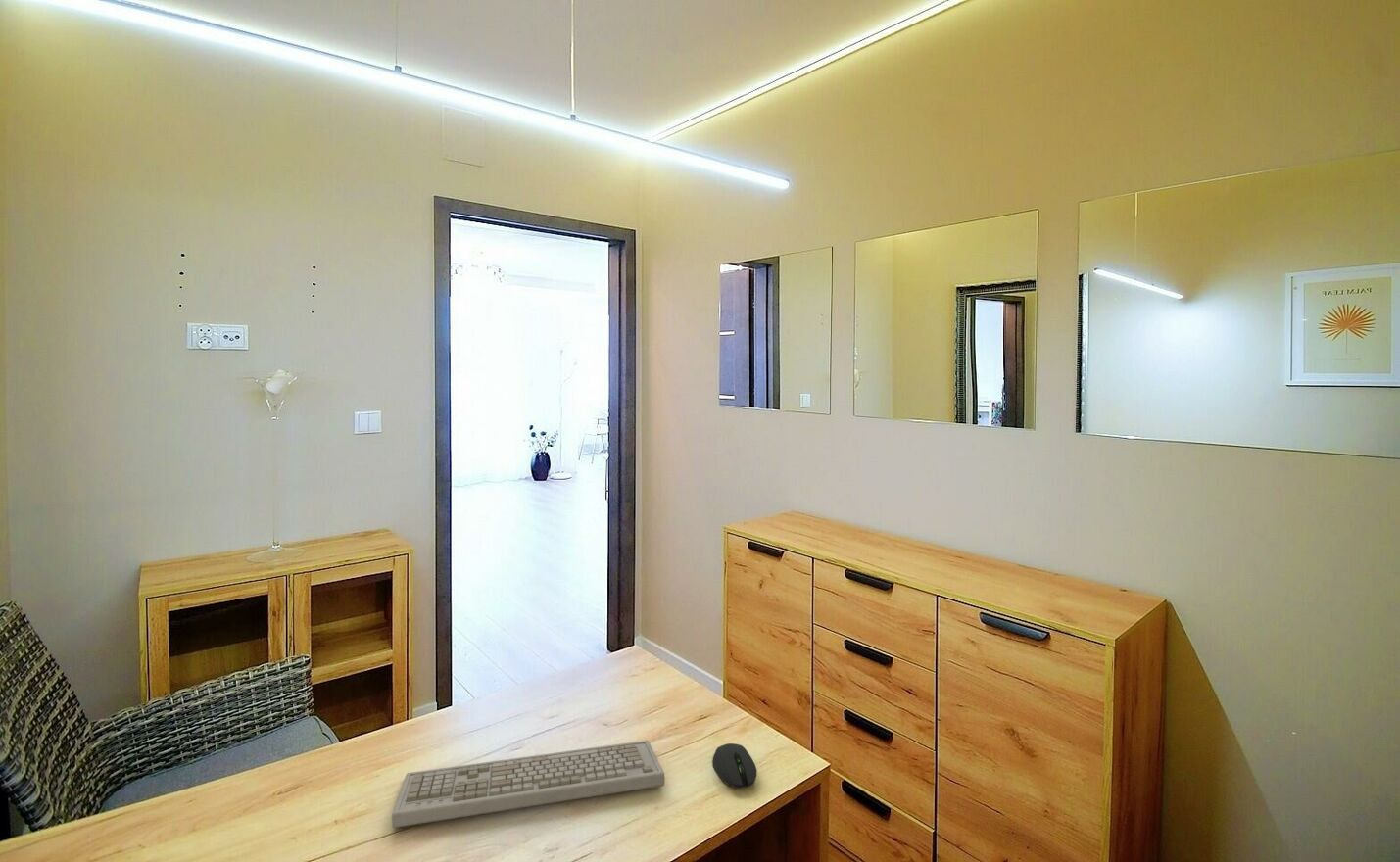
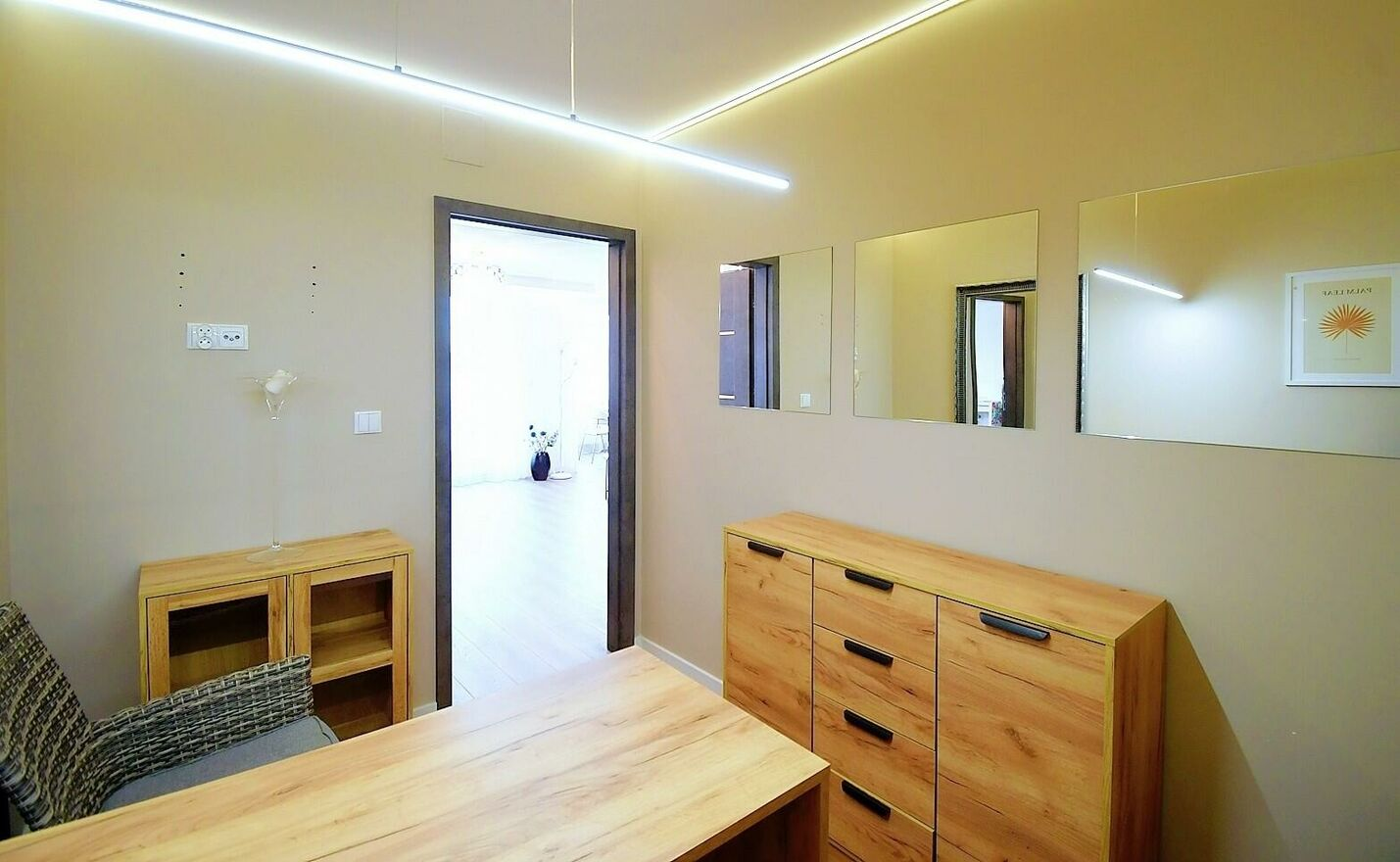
- keyboard (534, 775)
- computer mouse (734, 760)
